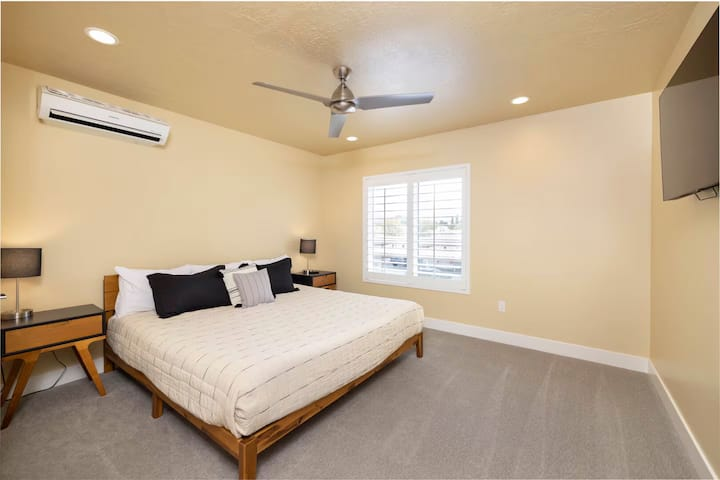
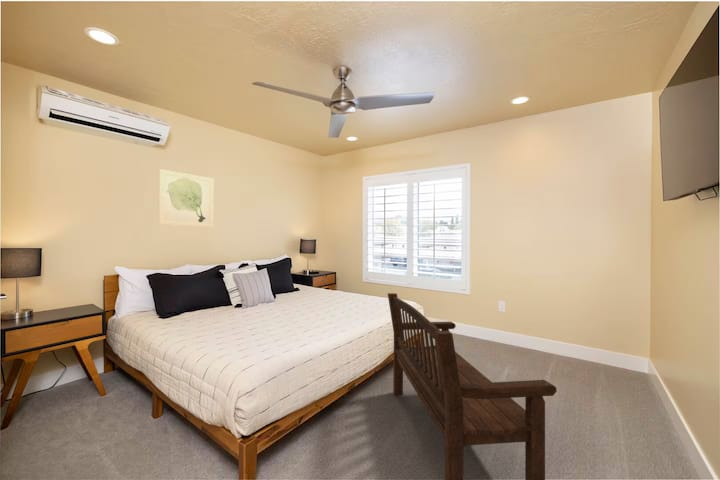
+ wall art (188, 200)
+ bench (447, 371)
